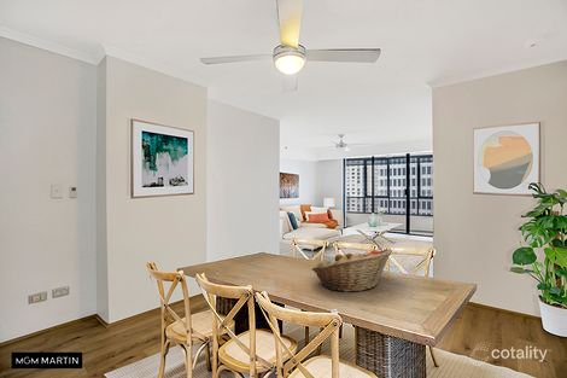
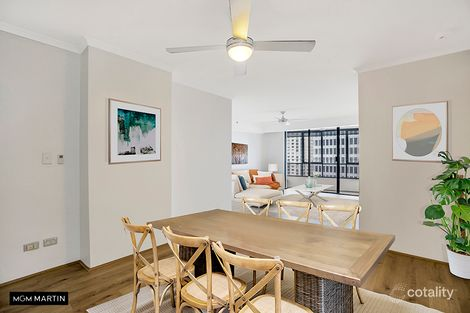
- fruit basket (352, 266)
